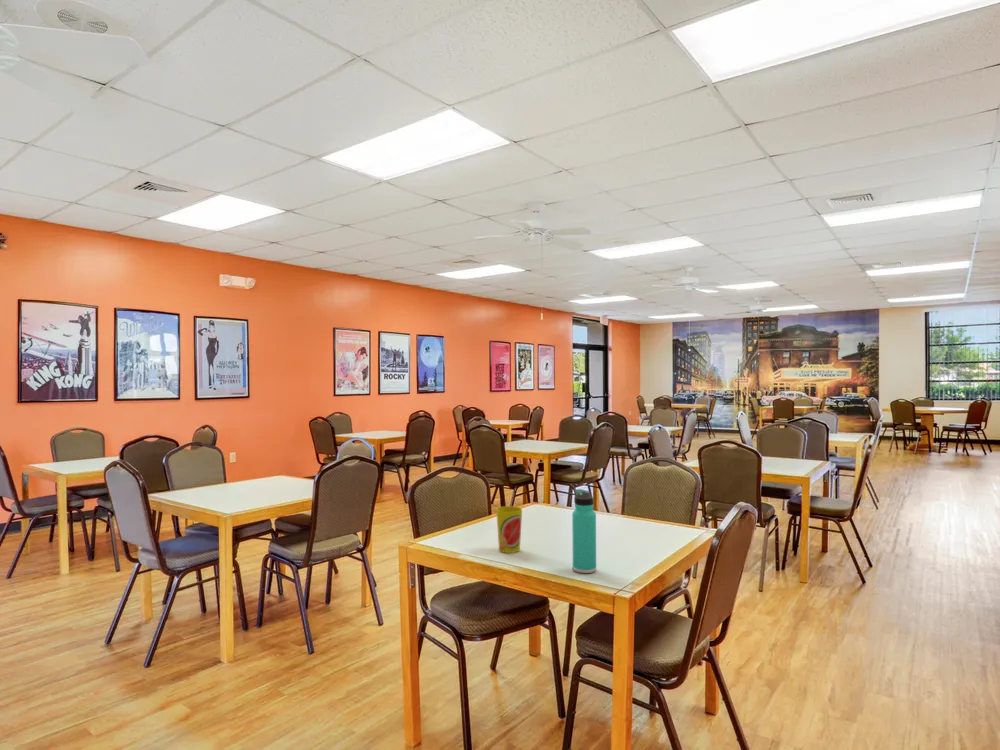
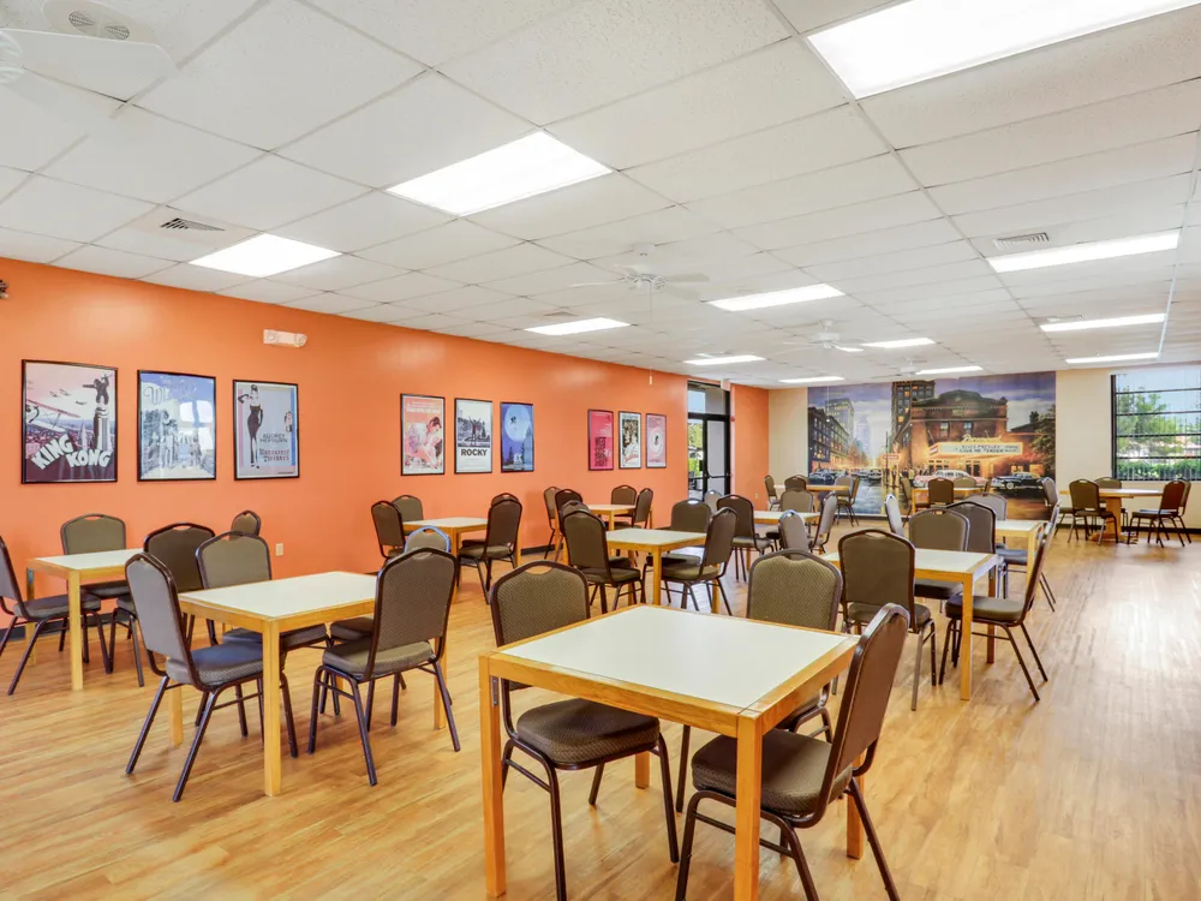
- thermos bottle (584, 530)
- cup (509, 529)
